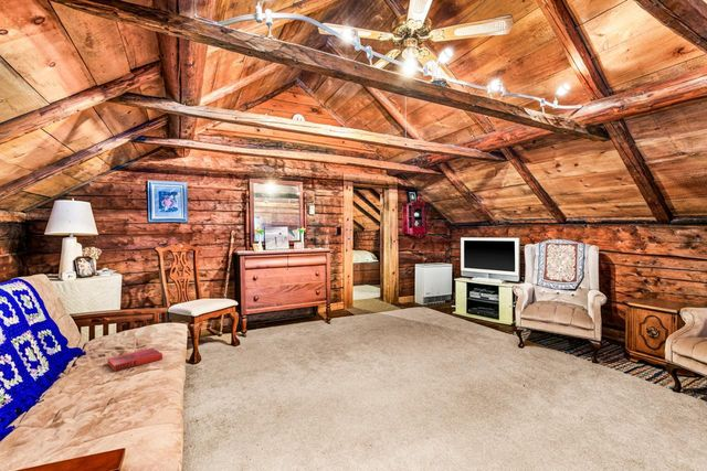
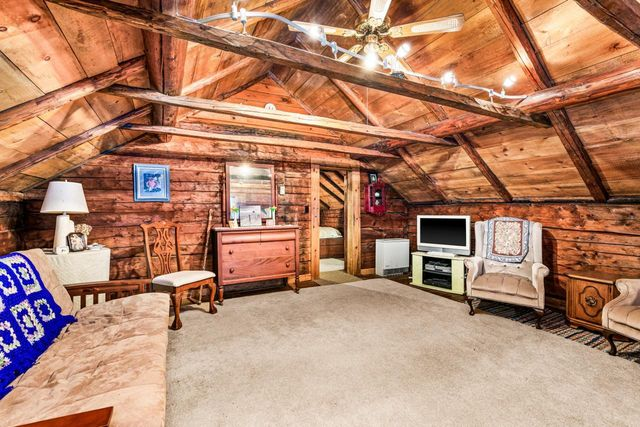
- hardback book (135, 358)
